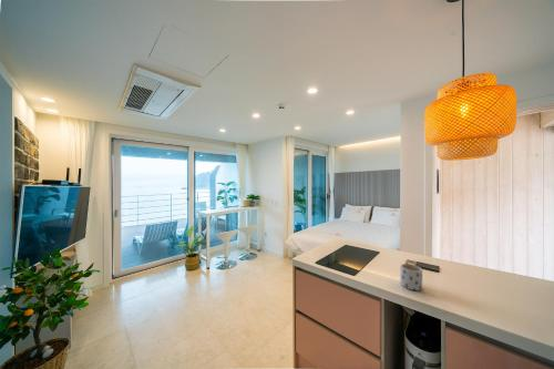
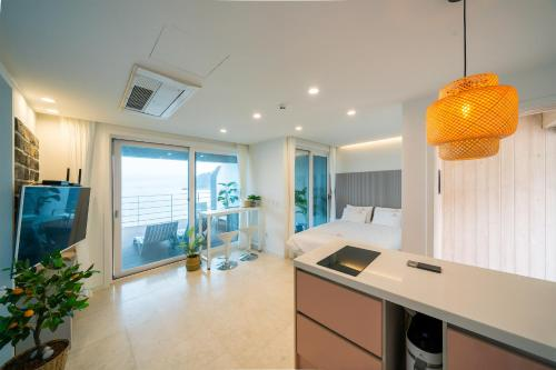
- mug (410, 275)
